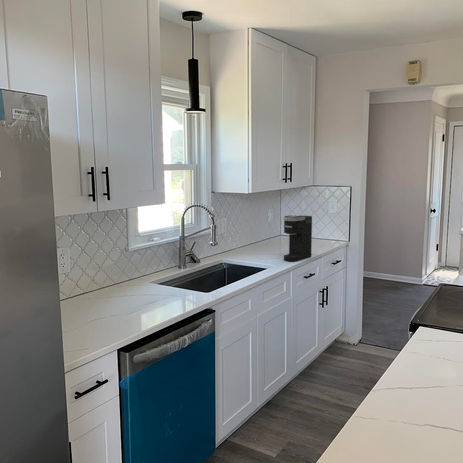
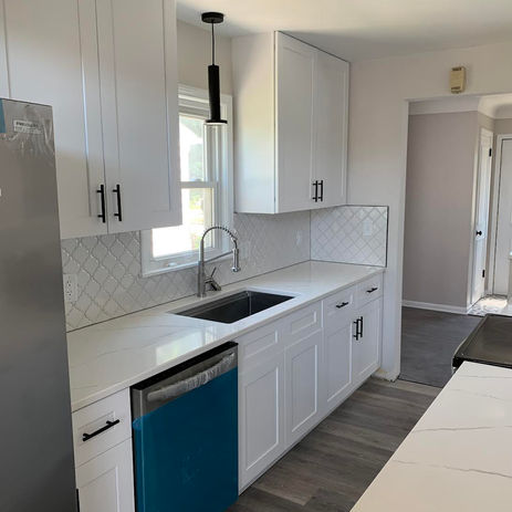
- coffee maker (297, 237)
